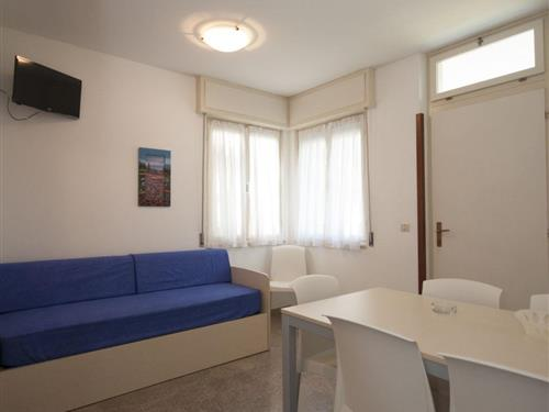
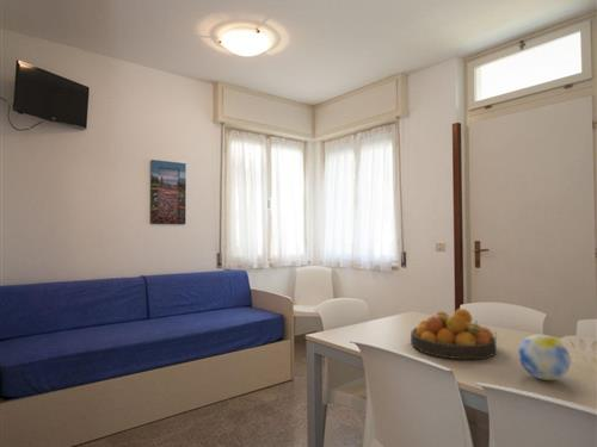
+ decorative ball (543, 356)
+ fruit bowl (451, 329)
